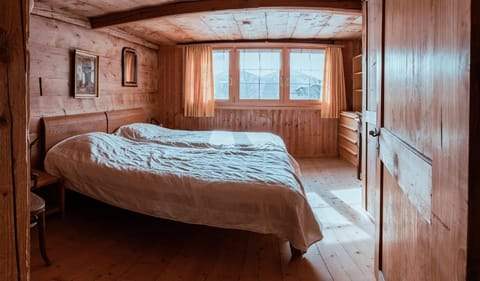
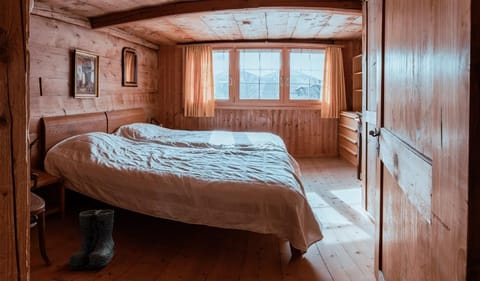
+ boots (92, 237)
